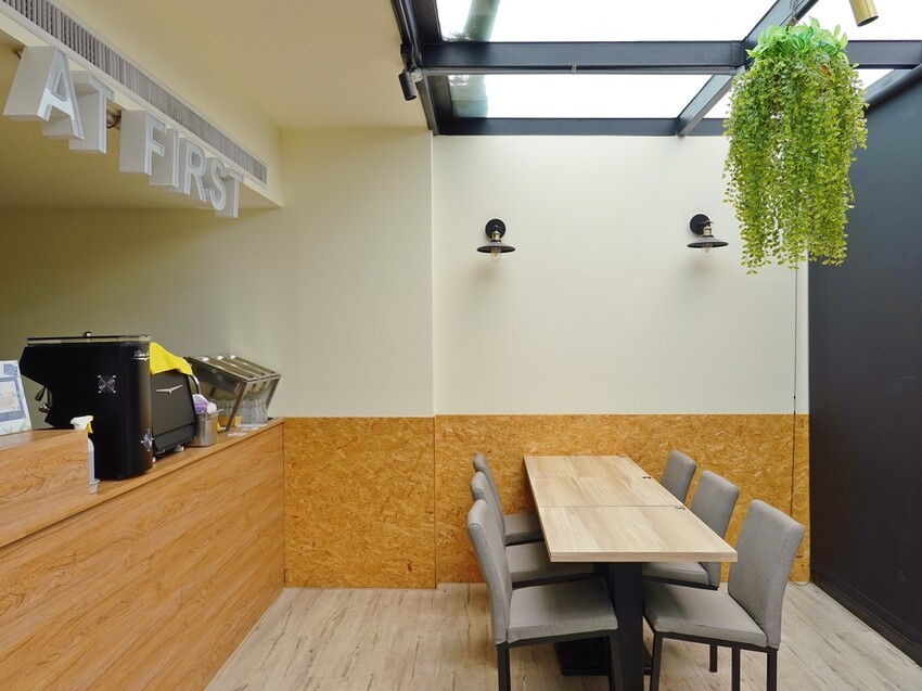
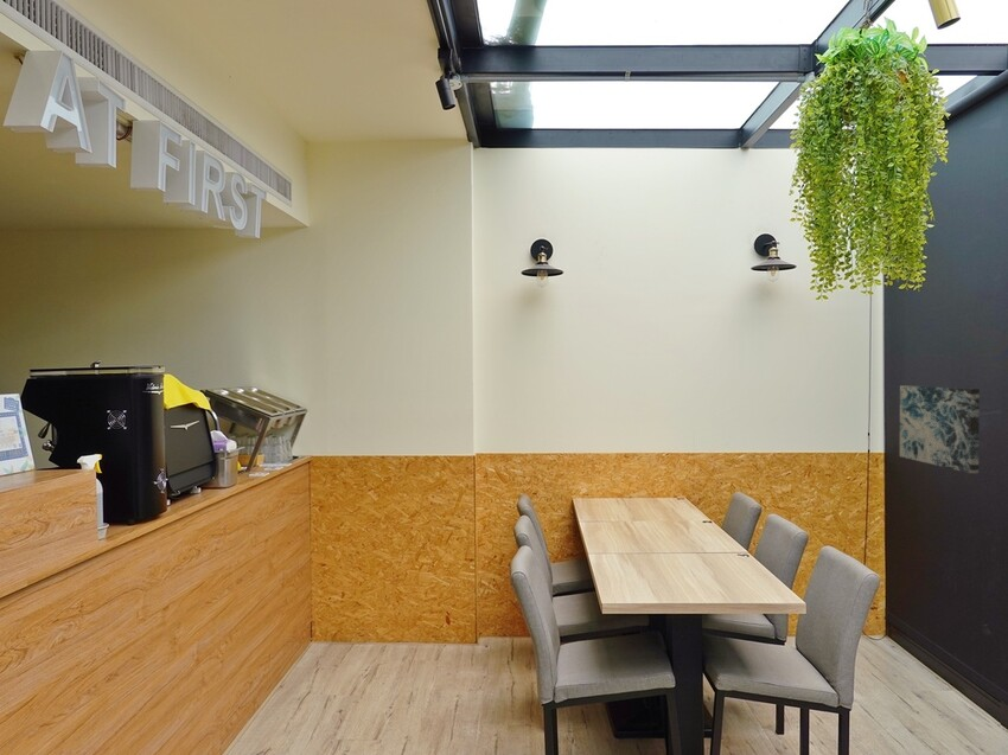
+ wall art (936, 426)
